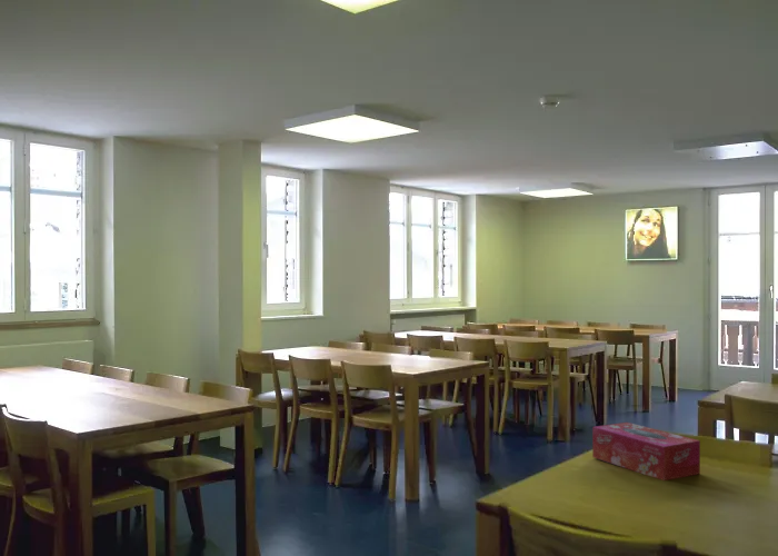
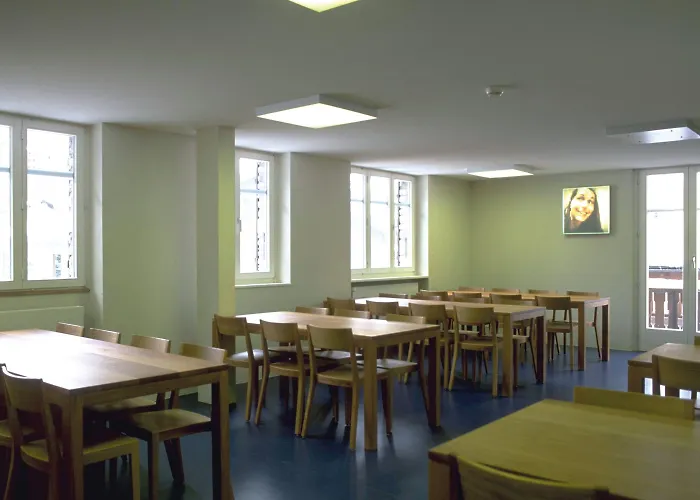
- tissue box (644, 449)
